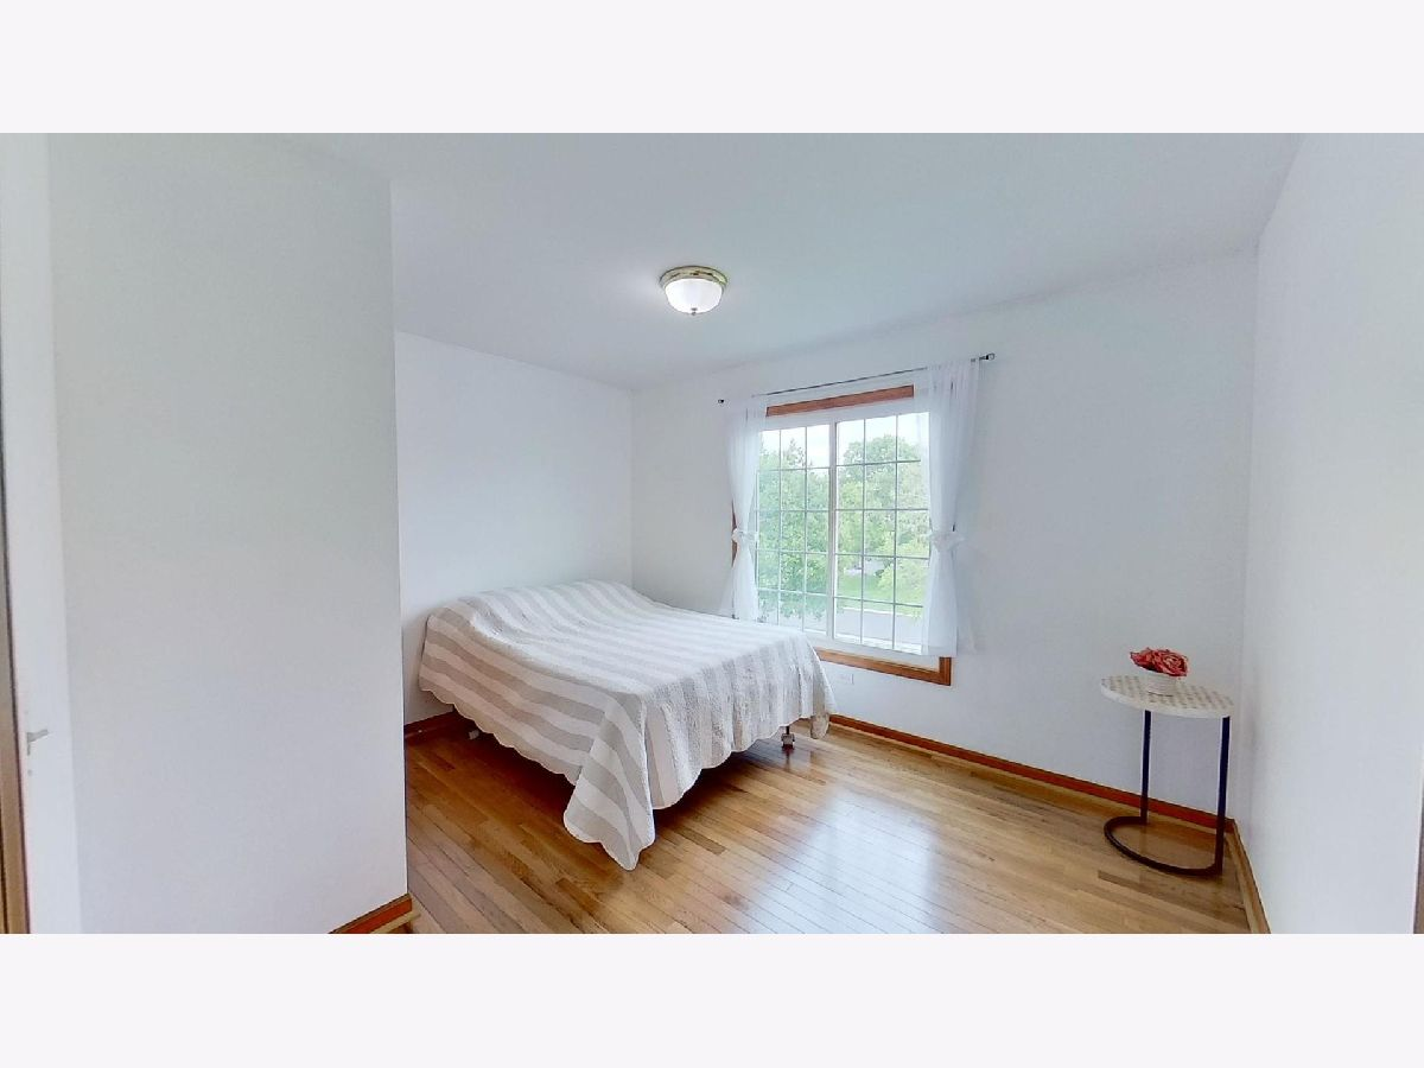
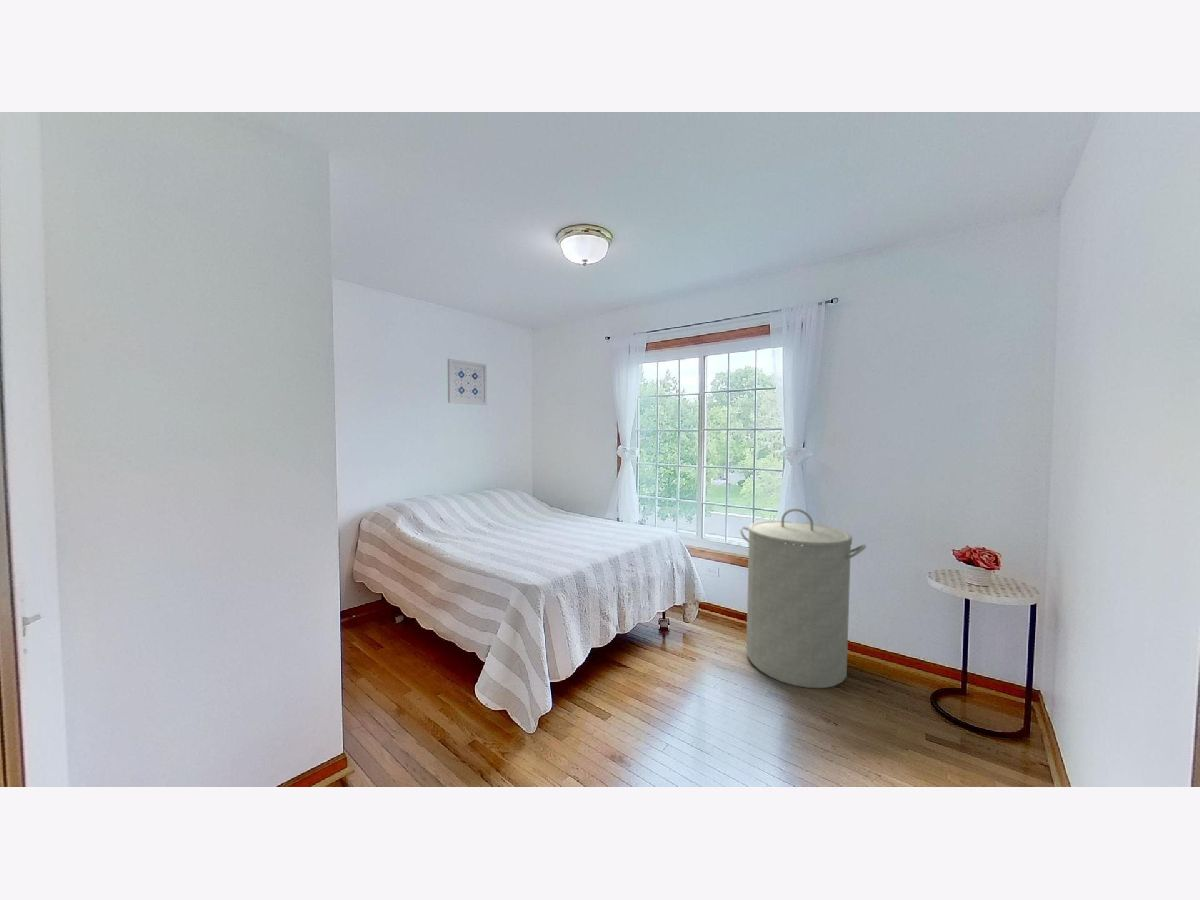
+ wall art (467, 382)
+ laundry hamper (796, 585)
